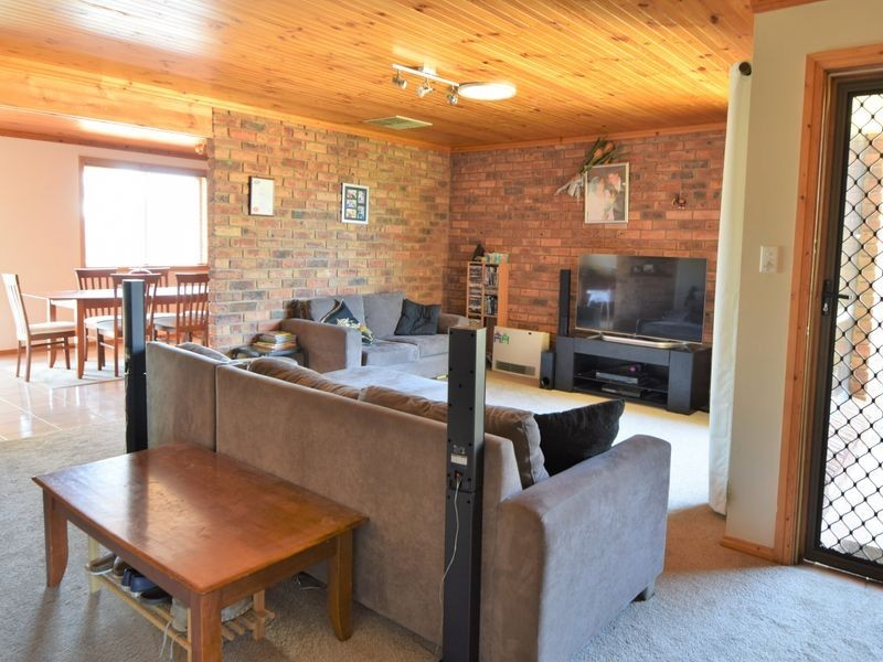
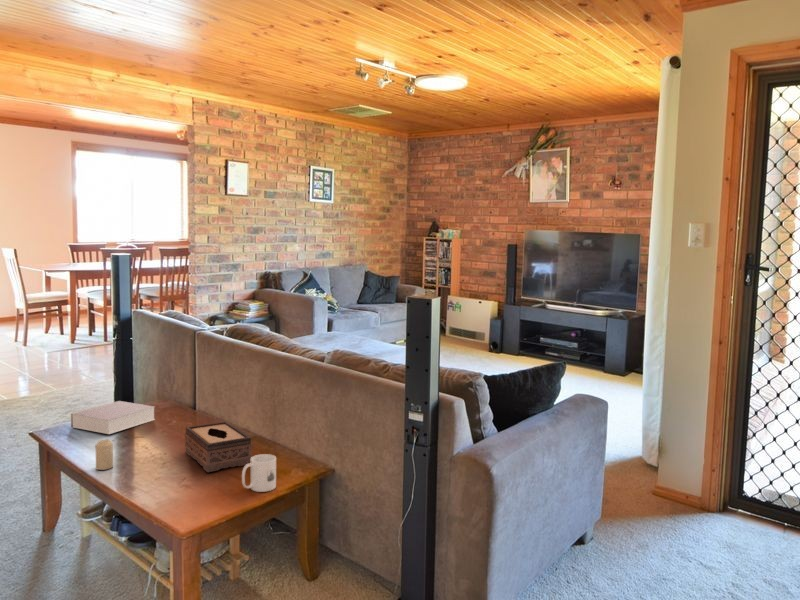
+ candle (104, 453)
+ book (114, 416)
+ tissue box (217, 445)
+ mug (258, 473)
